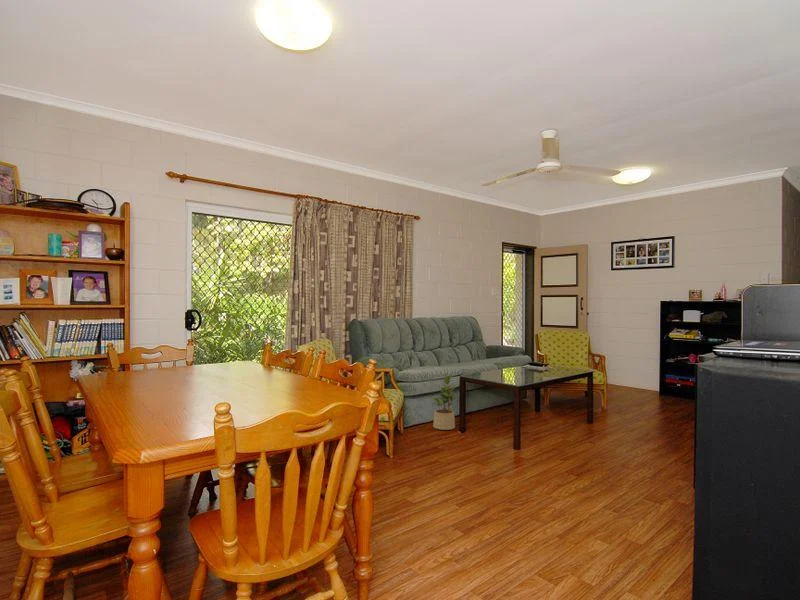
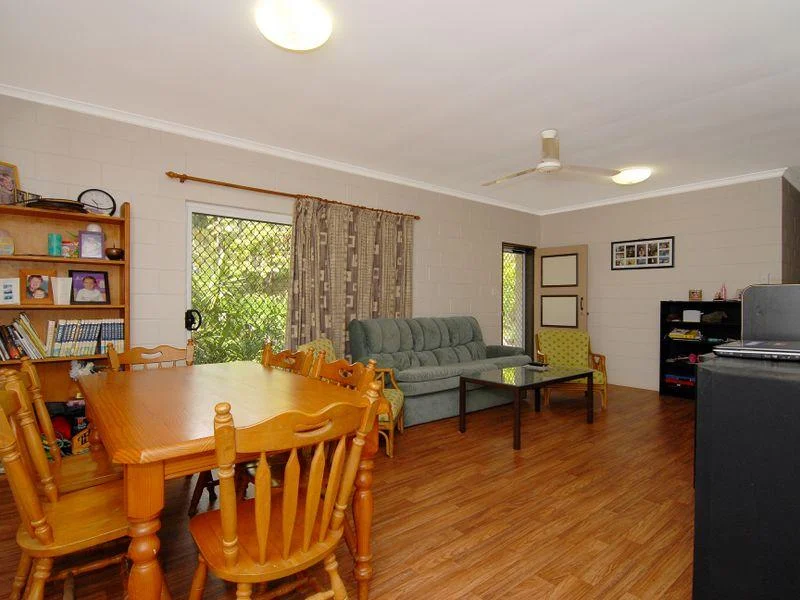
- potted plant (443, 399)
